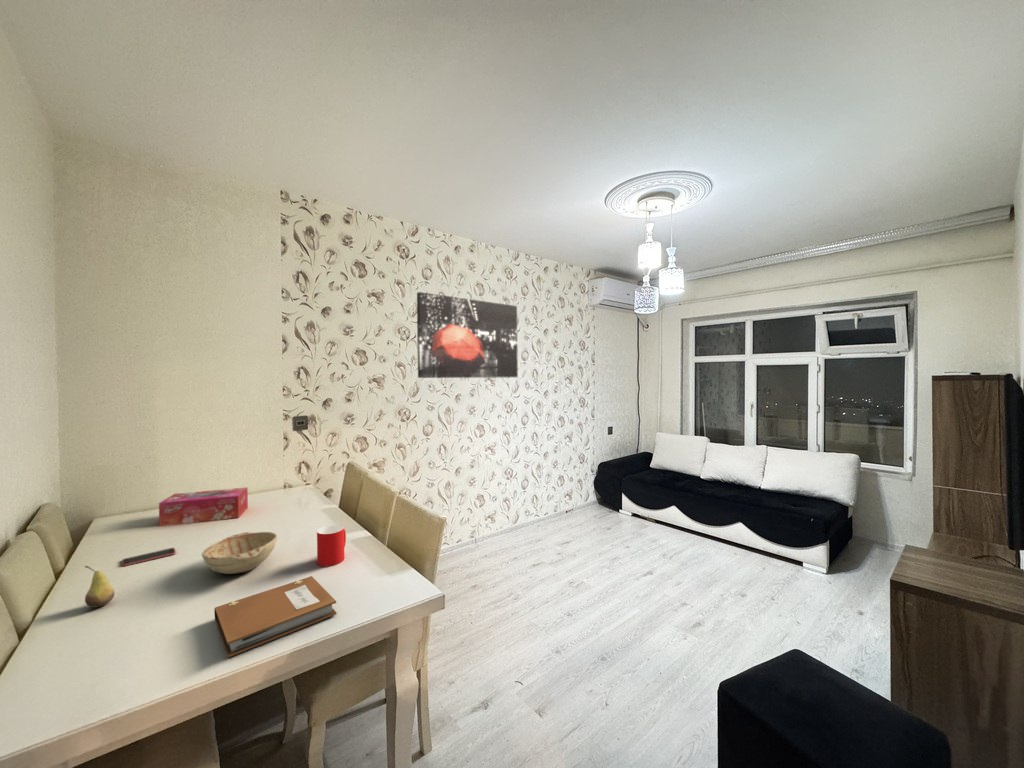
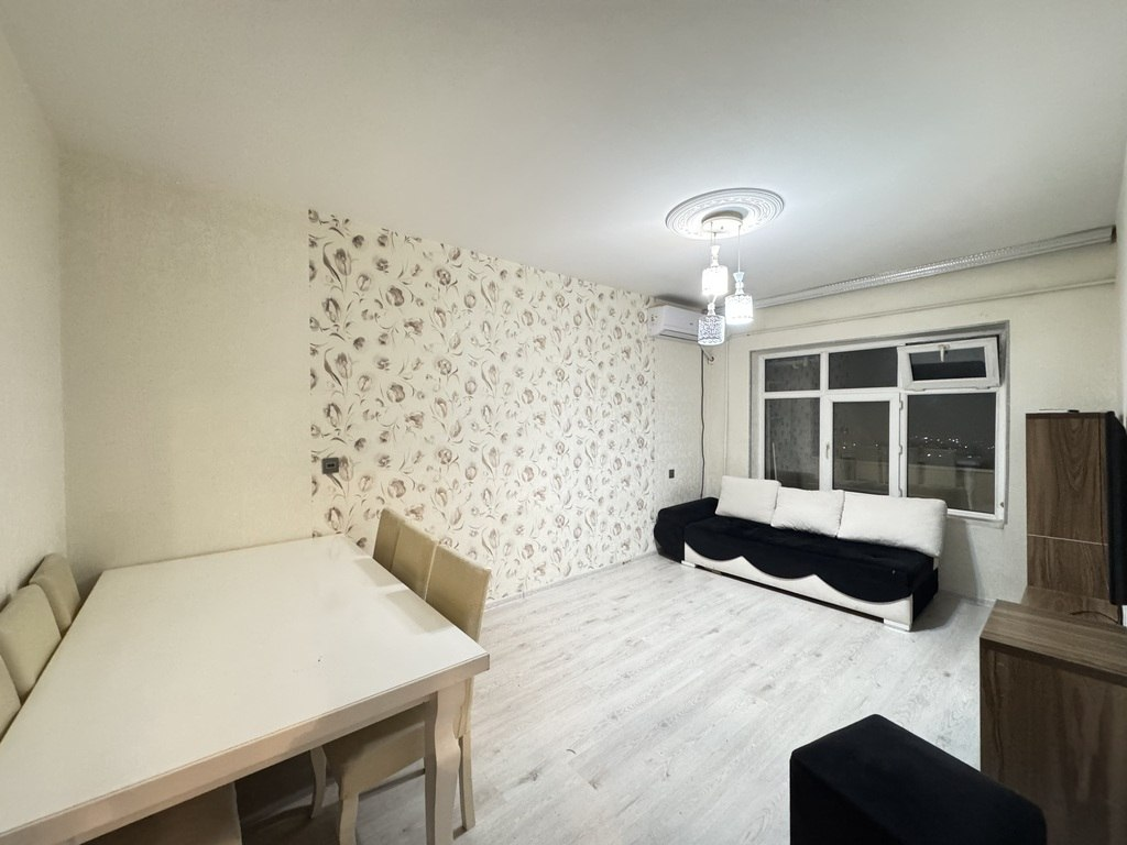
- cup (334, 543)
- wall art (471, 338)
- tissue box (206, 505)
- fruit (100, 584)
- decorative bowl (241, 554)
- smartphone (149, 556)
- notebook (278, 609)
